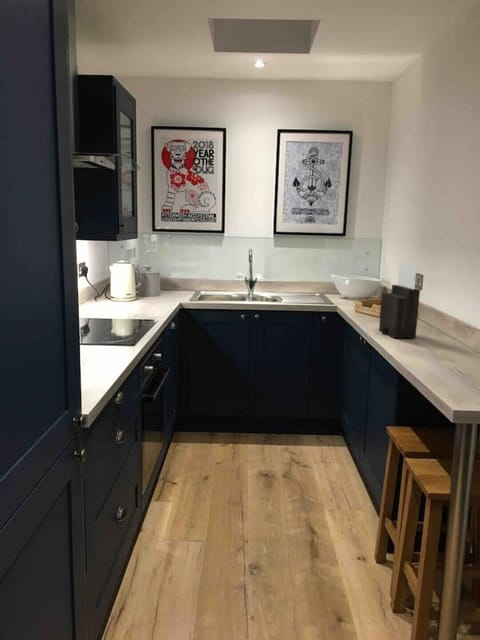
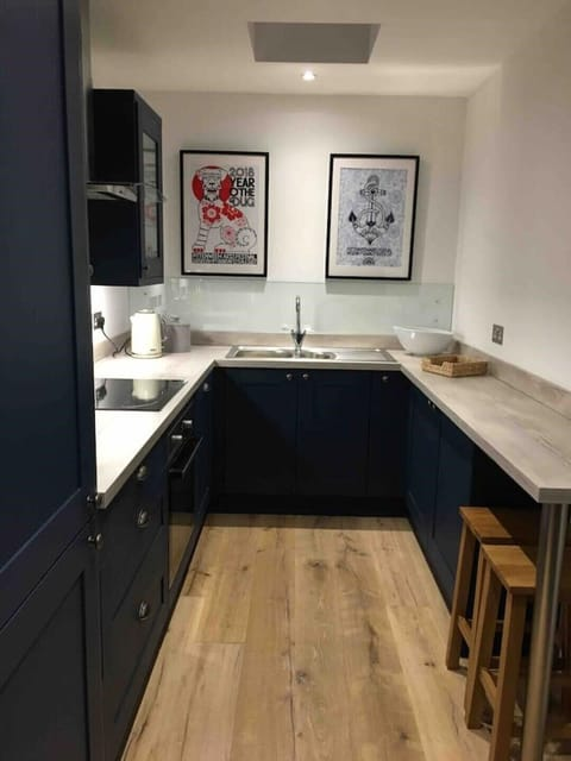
- knife block (397, 298)
